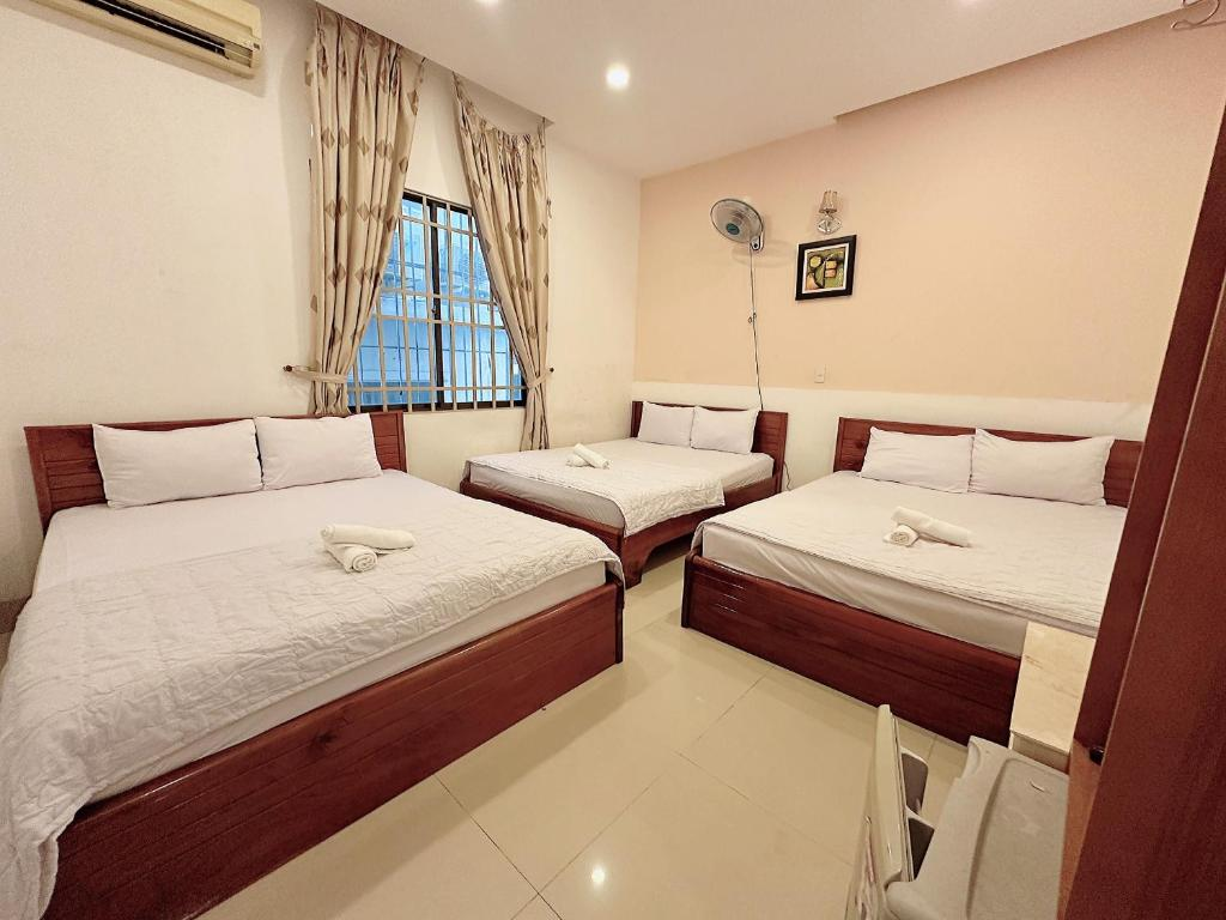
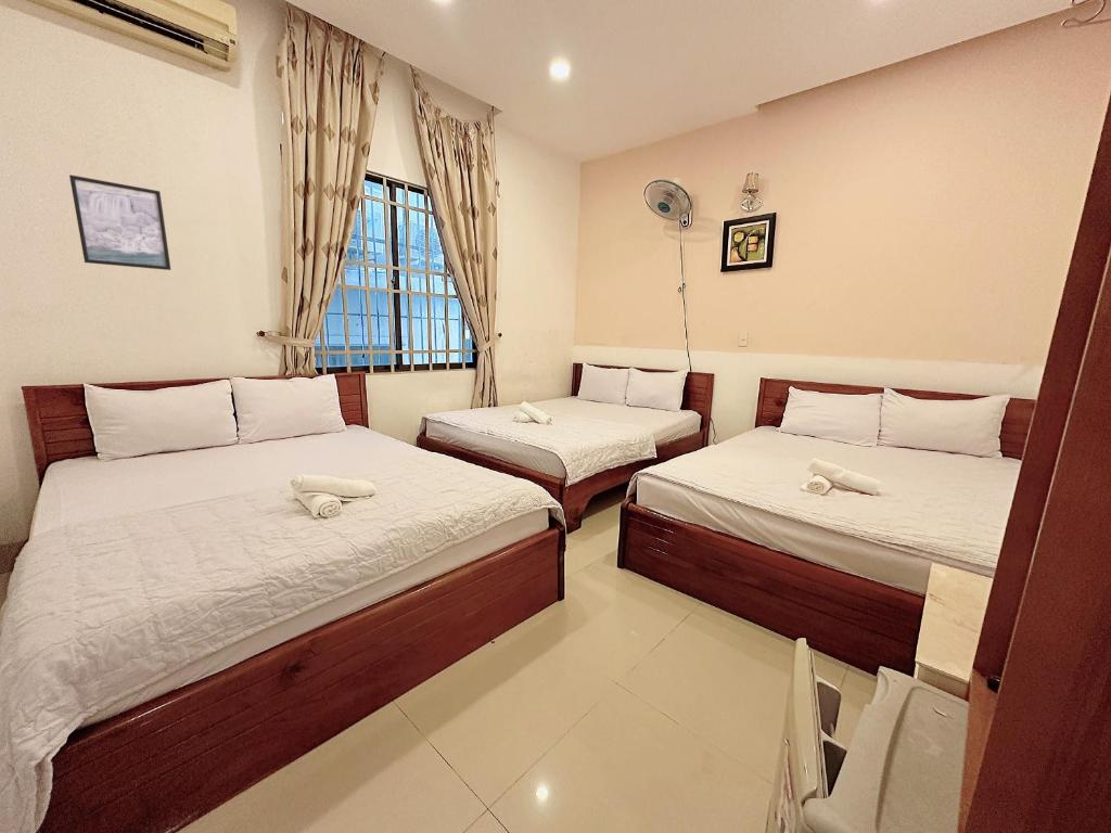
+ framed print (123, 226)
